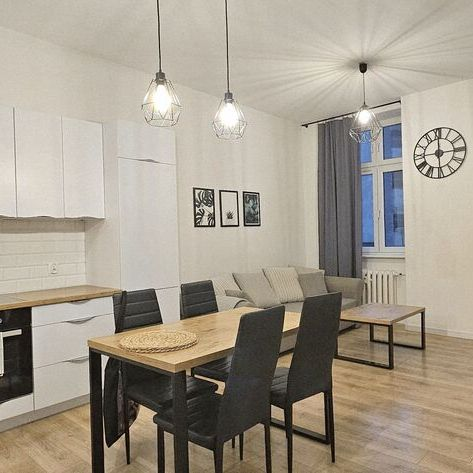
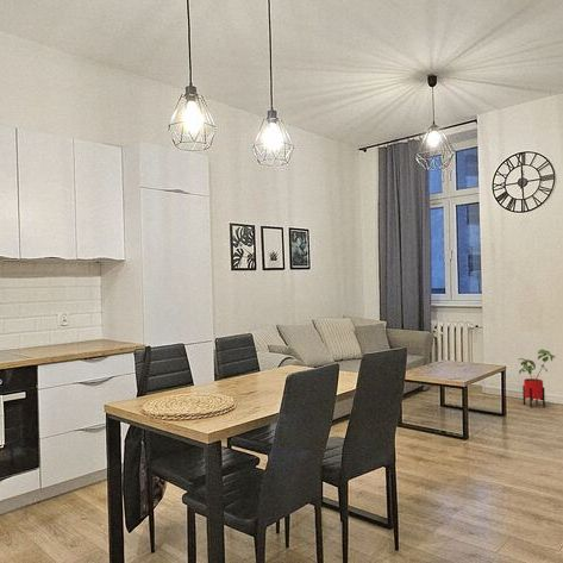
+ house plant (536, 377)
